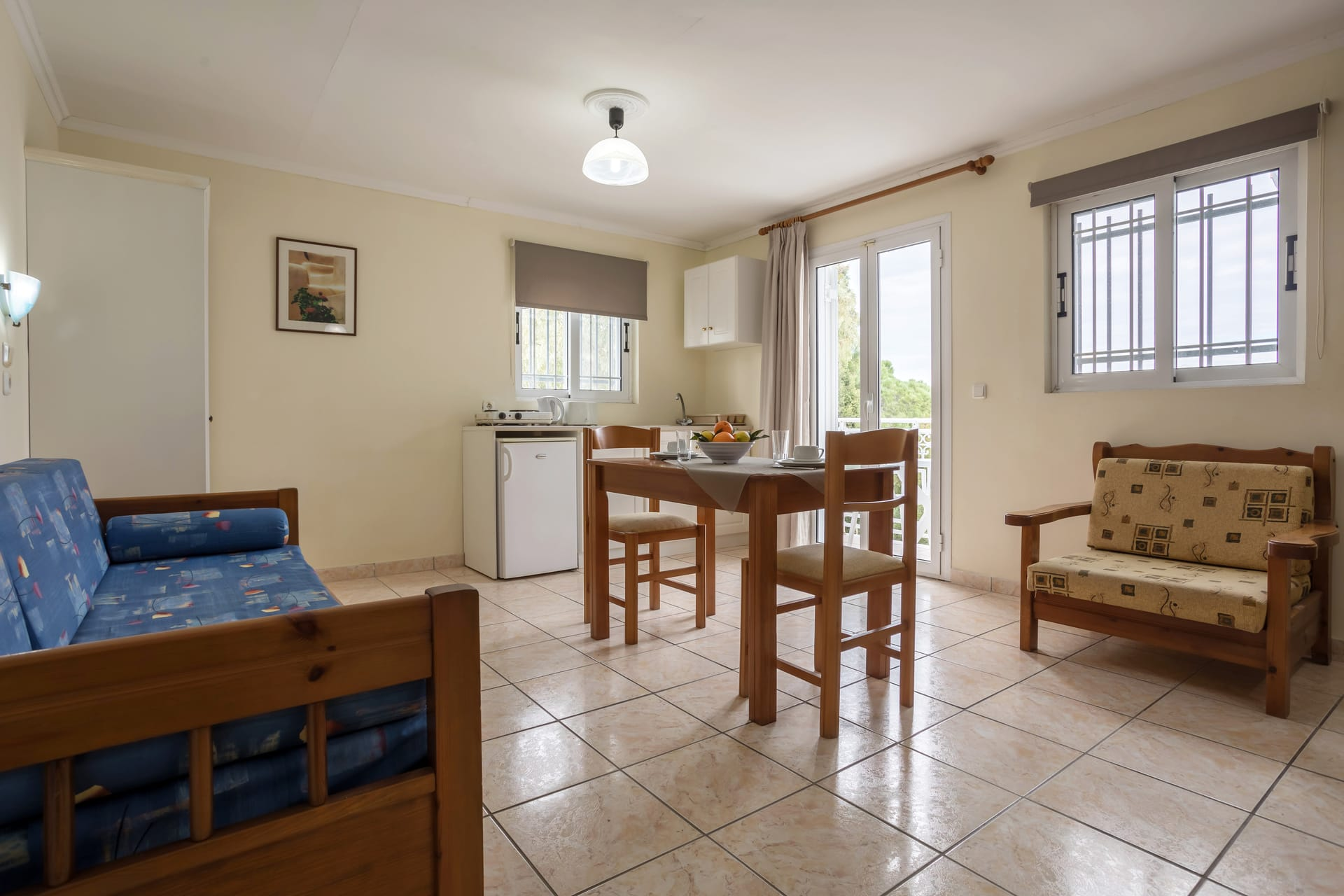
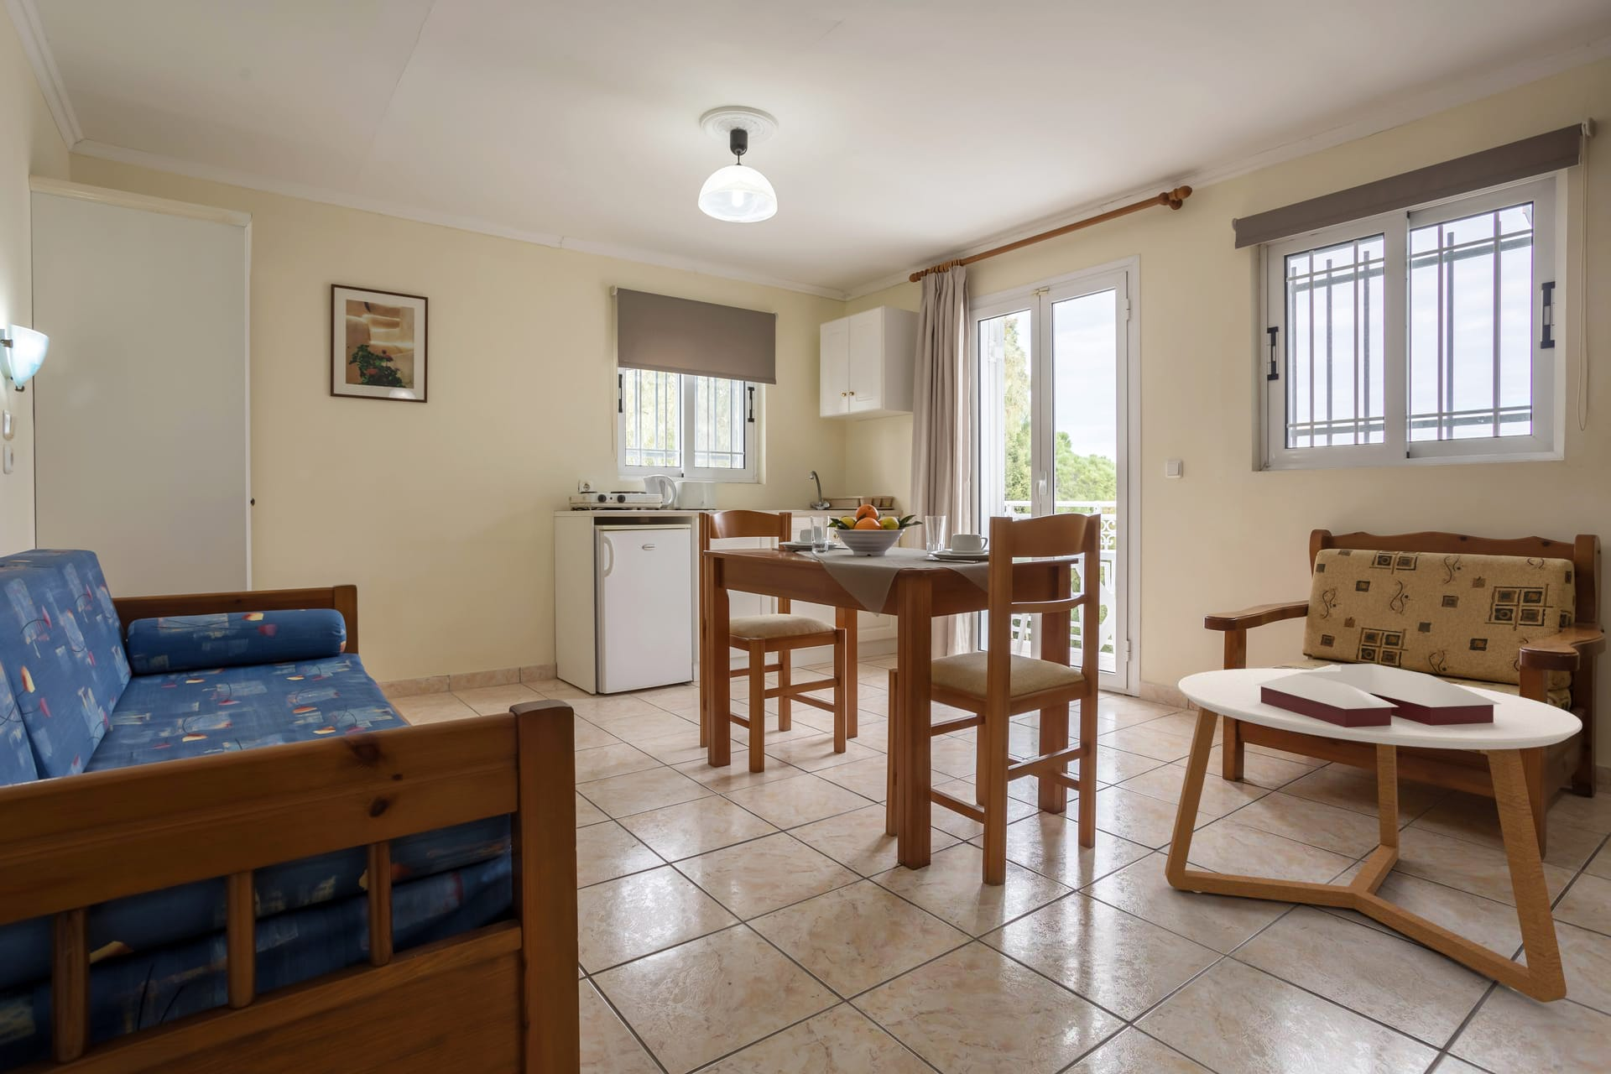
+ coffee table (1378, 801)
+ books (1354, 687)
